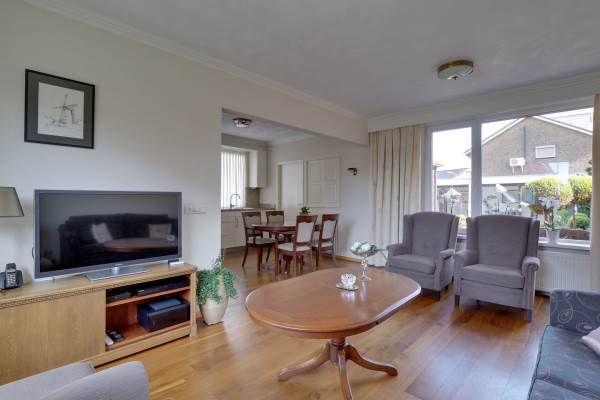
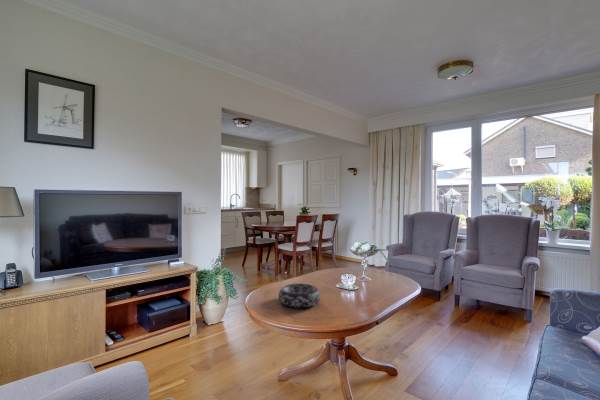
+ decorative bowl (299, 295)
